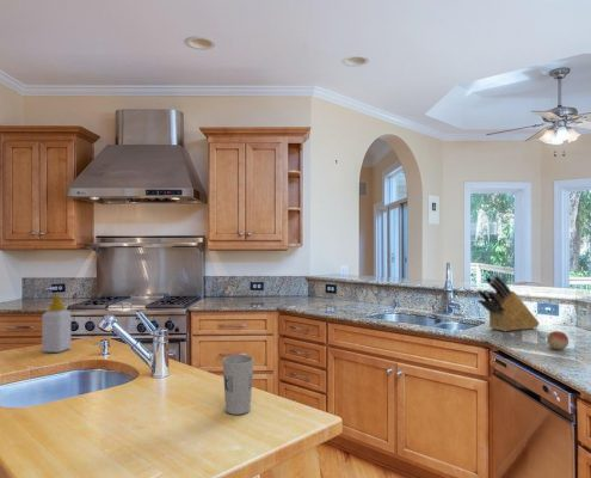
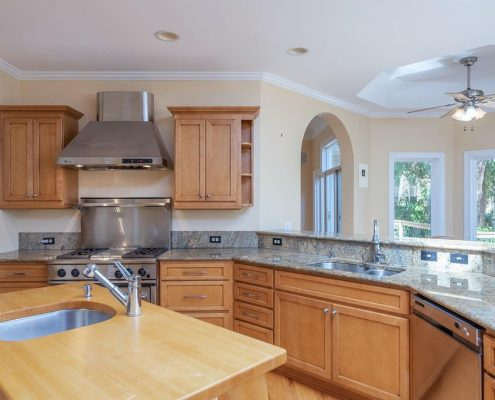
- knife block (507, 301)
- fruit (556, 339)
- soap bottle (56, 323)
- cup (238, 384)
